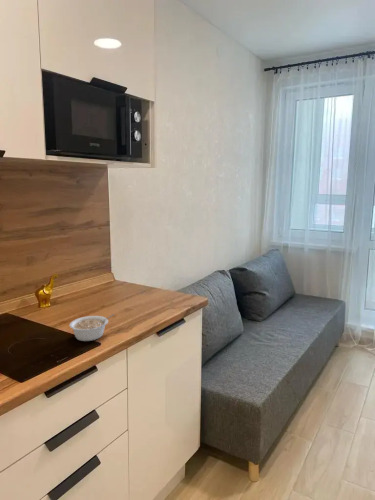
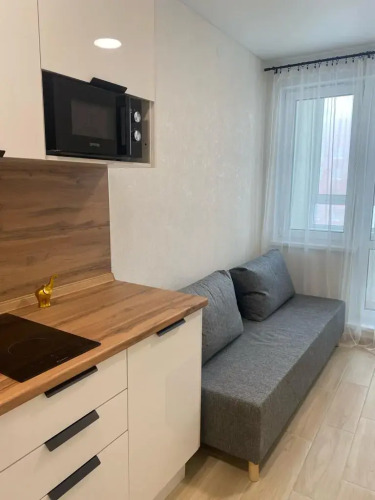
- legume (90, 327)
